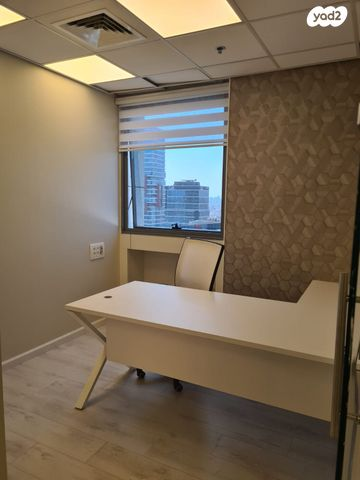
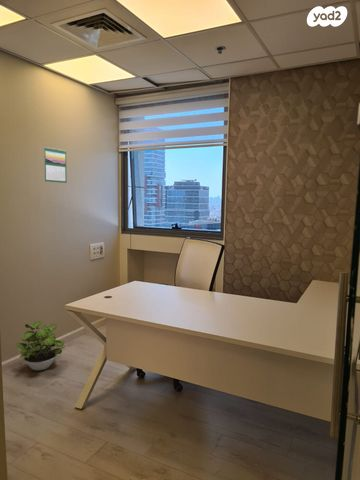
+ potted plant (40, 345)
+ calendar (55, 165)
